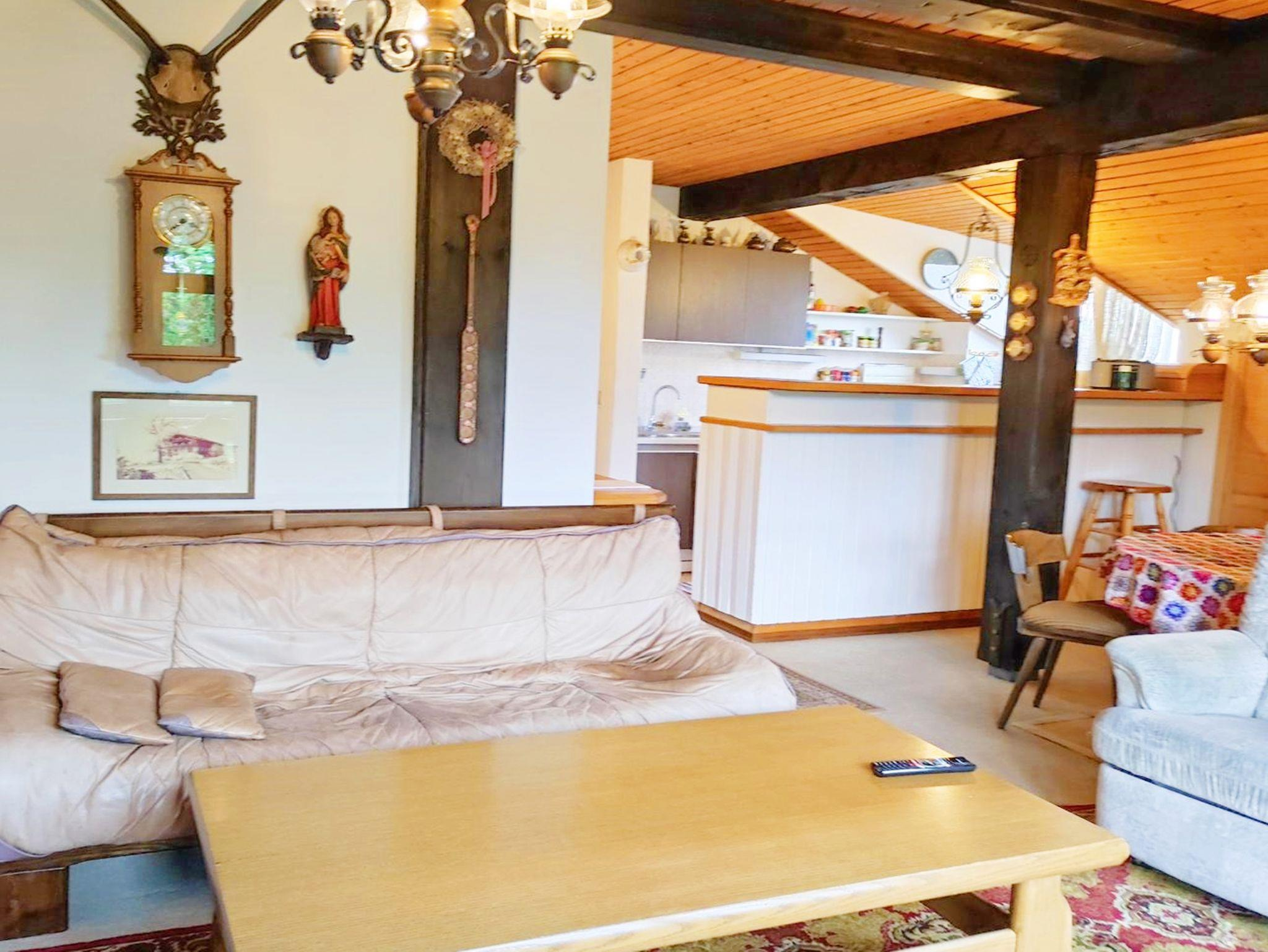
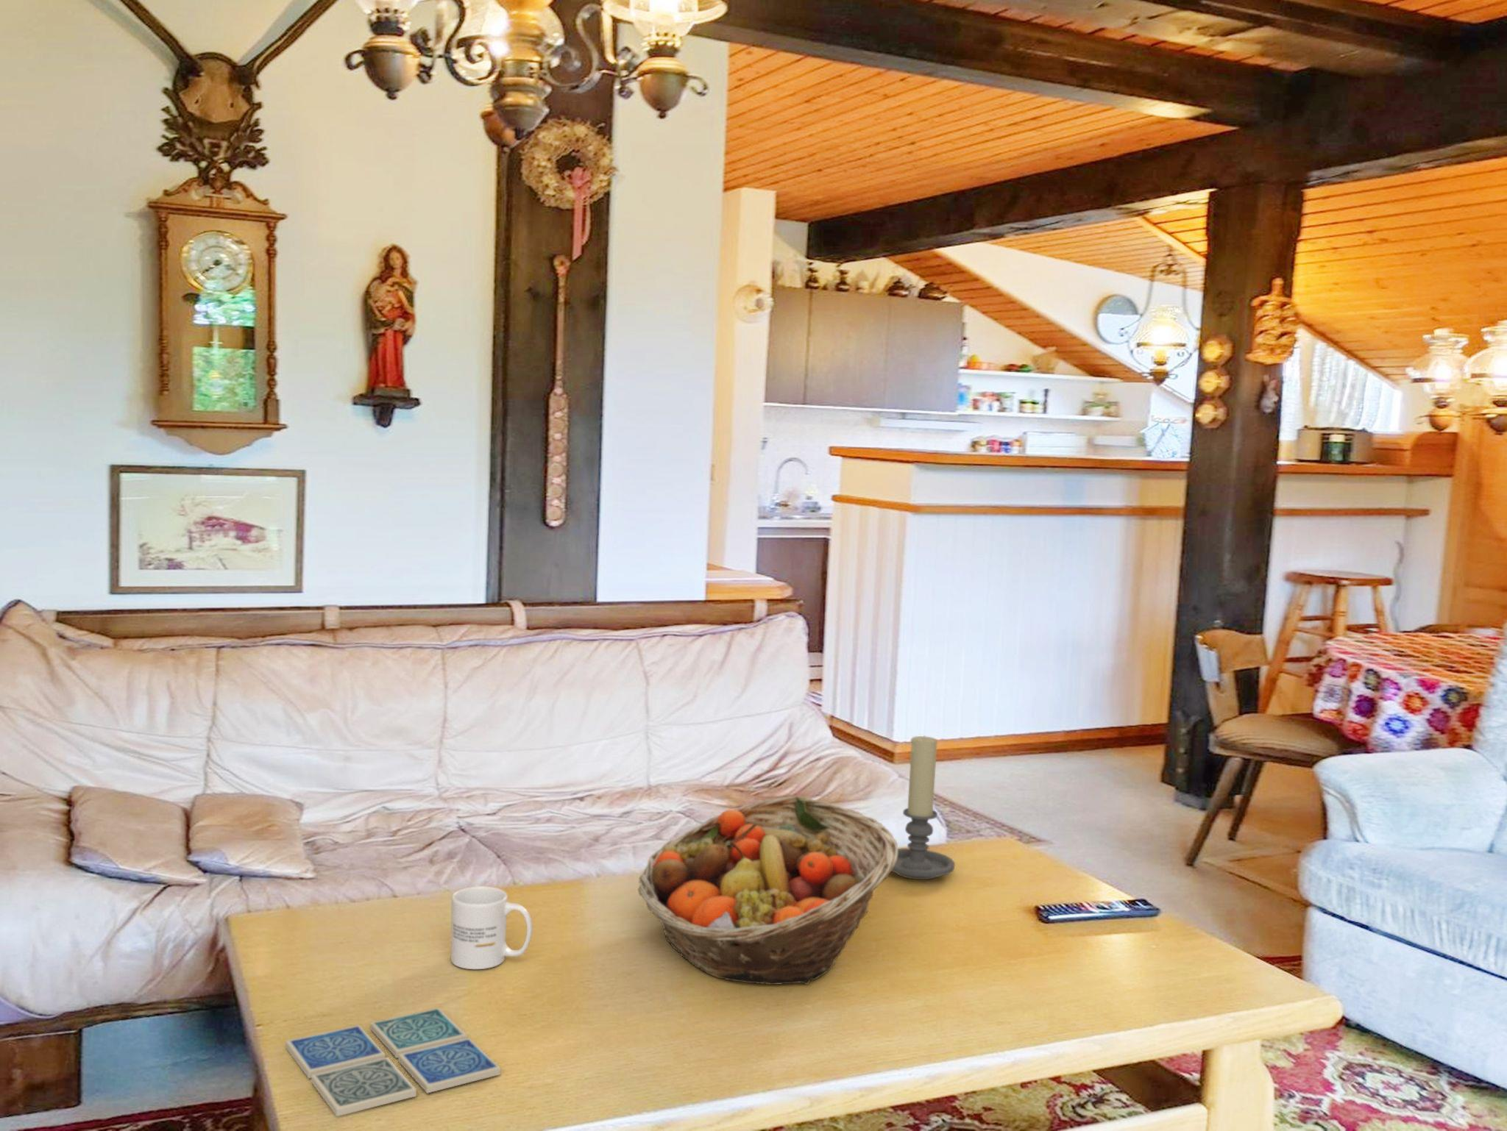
+ candle holder (913, 804)
+ mug (488, 925)
+ drink coaster (390, 1059)
+ fruit basket (765, 884)
